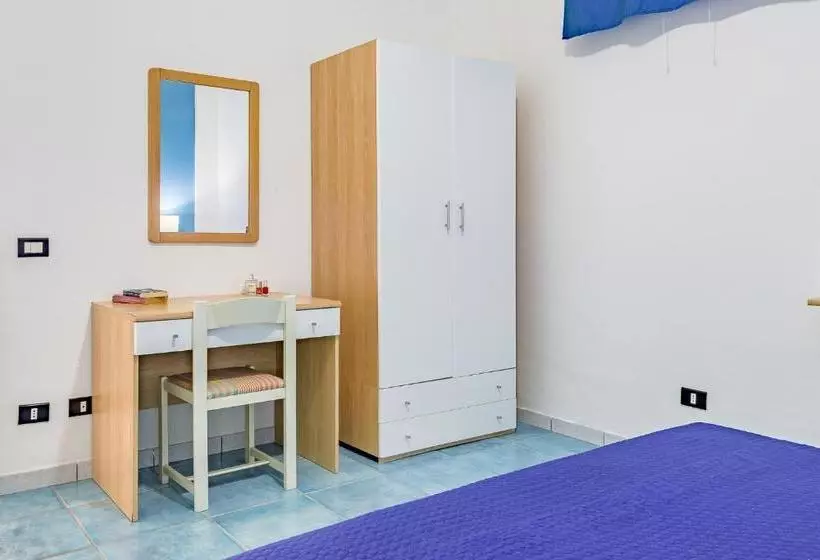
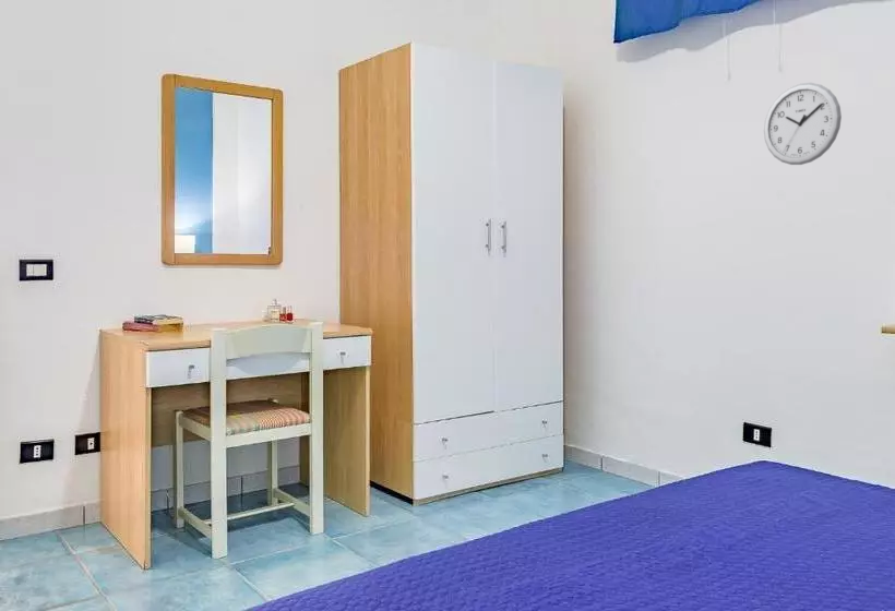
+ wall clock (800, 123)
